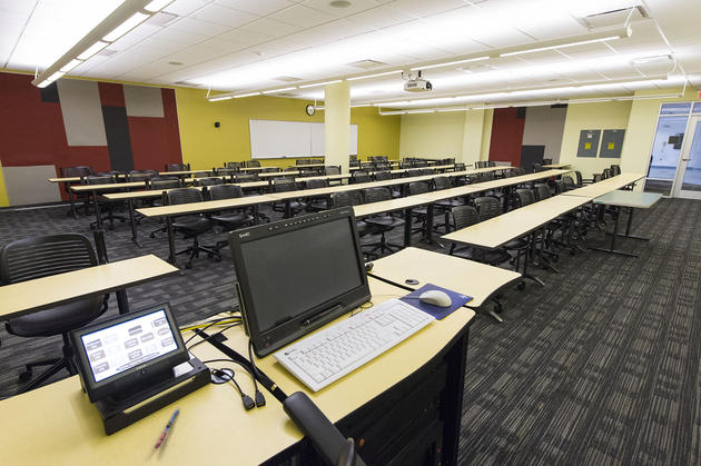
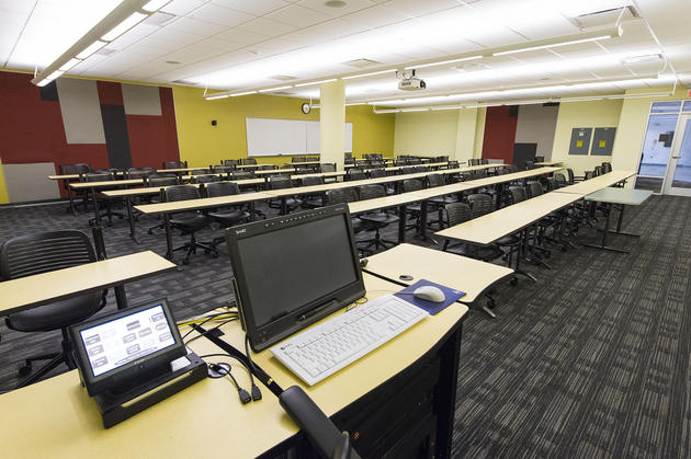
- pen (168, 426)
